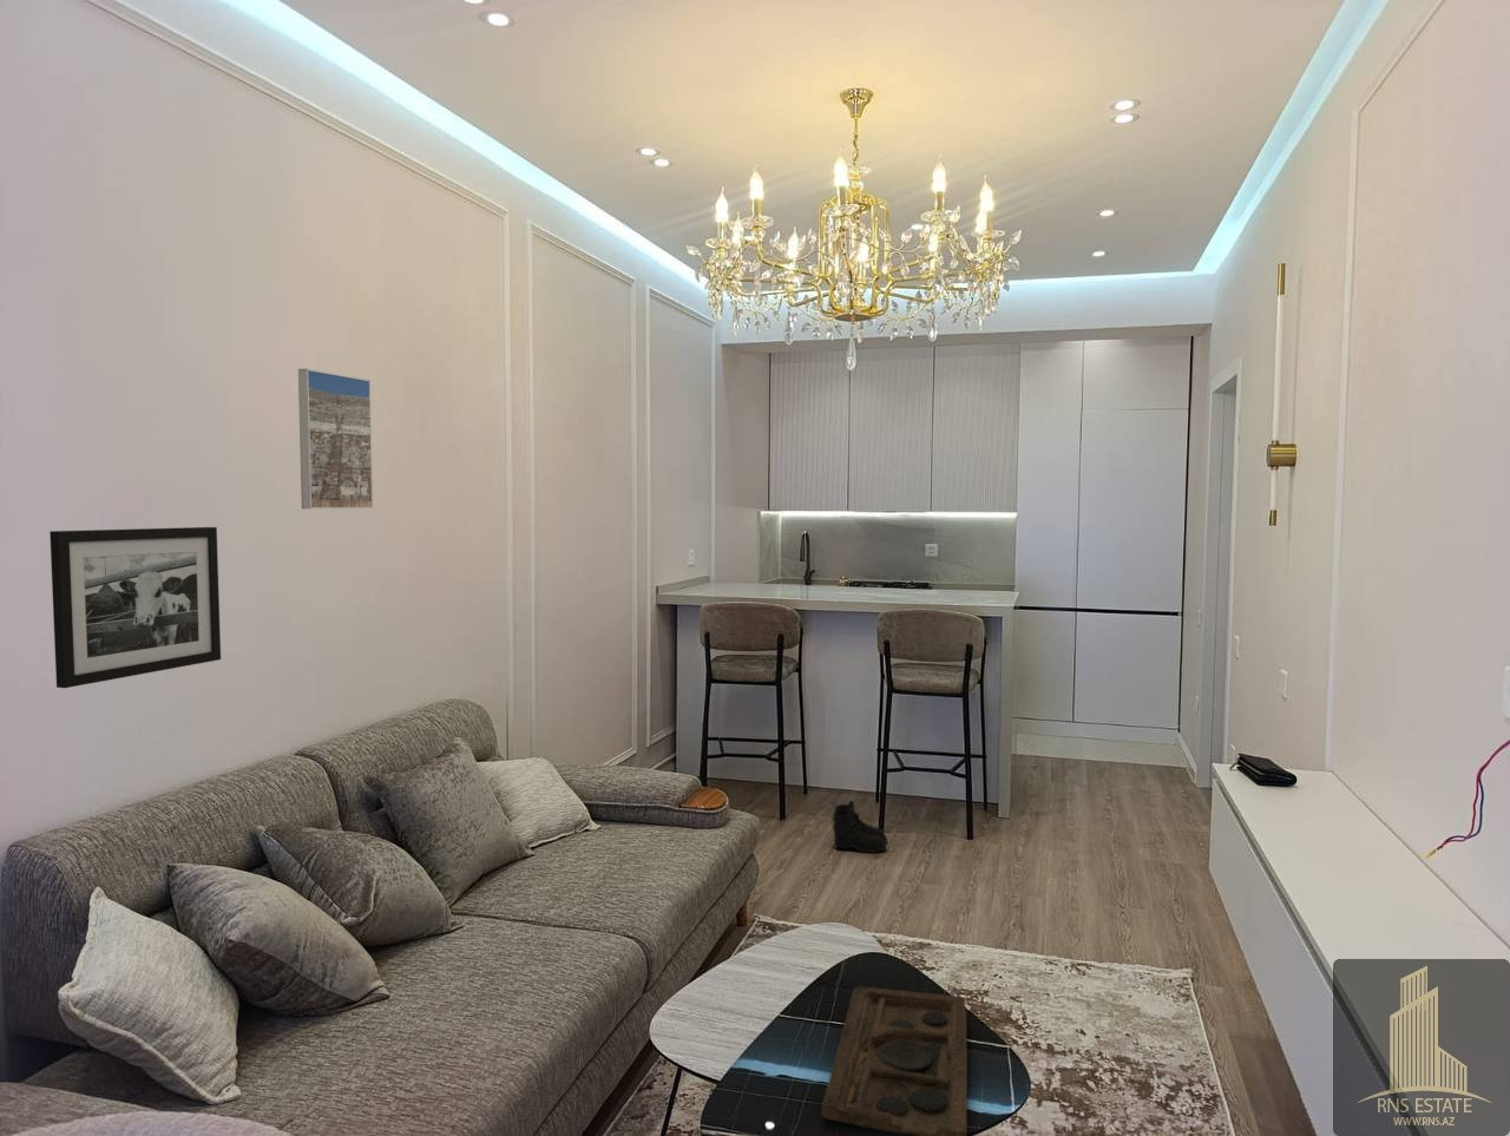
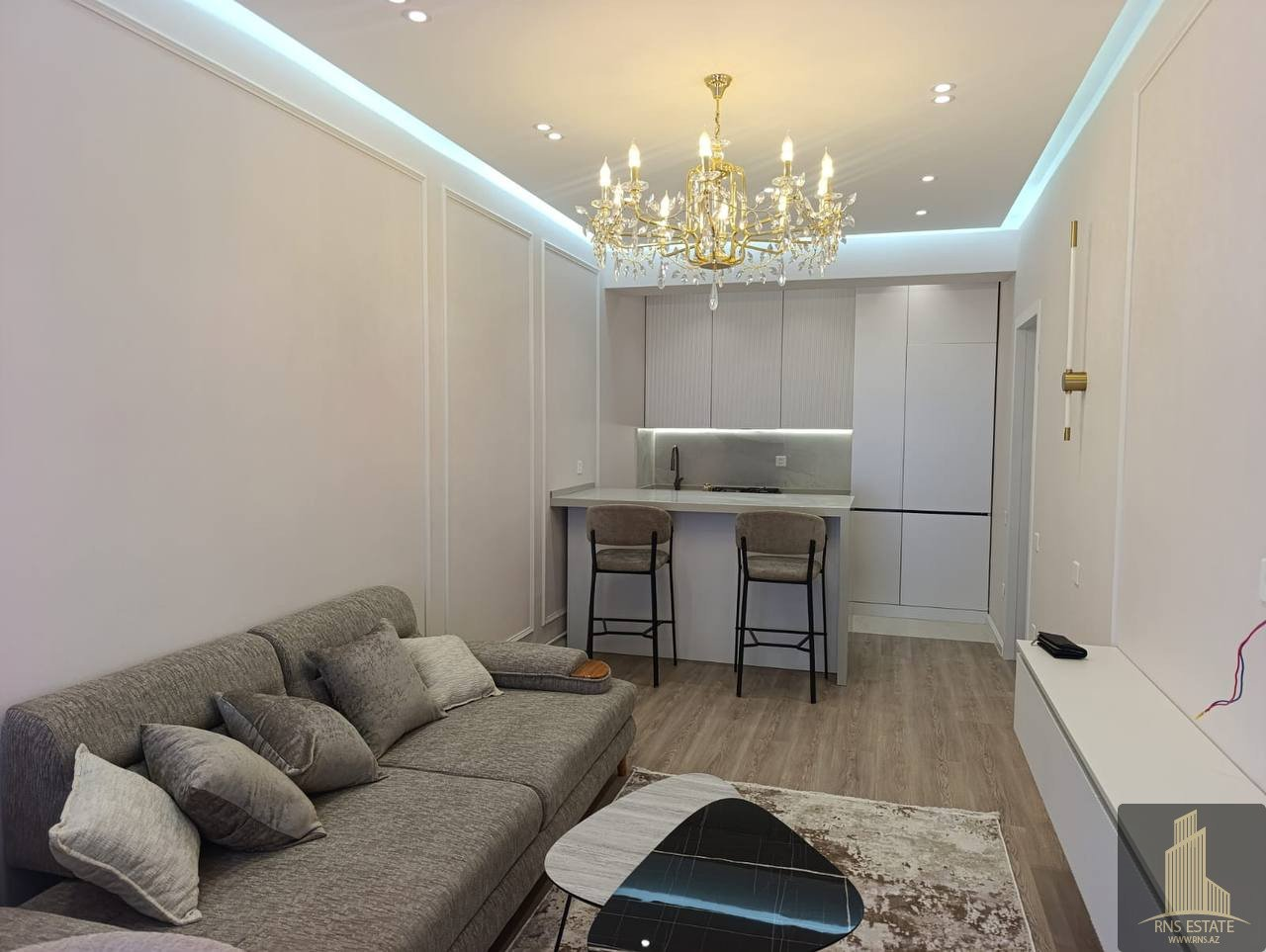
- decorative tray (902, 1052)
- boots (859, 825)
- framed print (336, 442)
- picture frame (143, 600)
